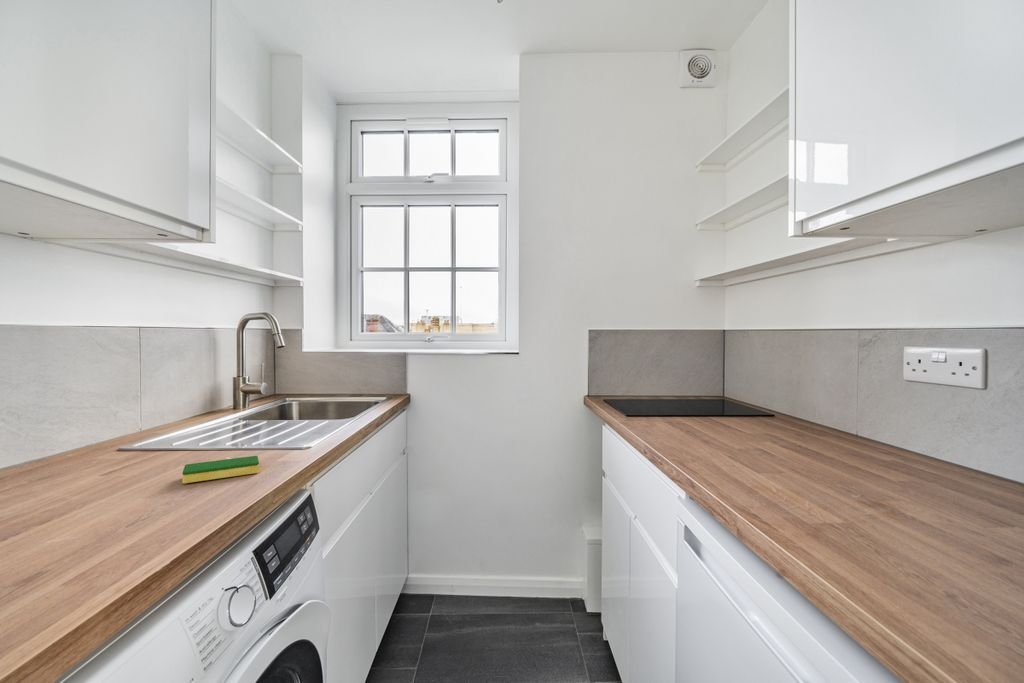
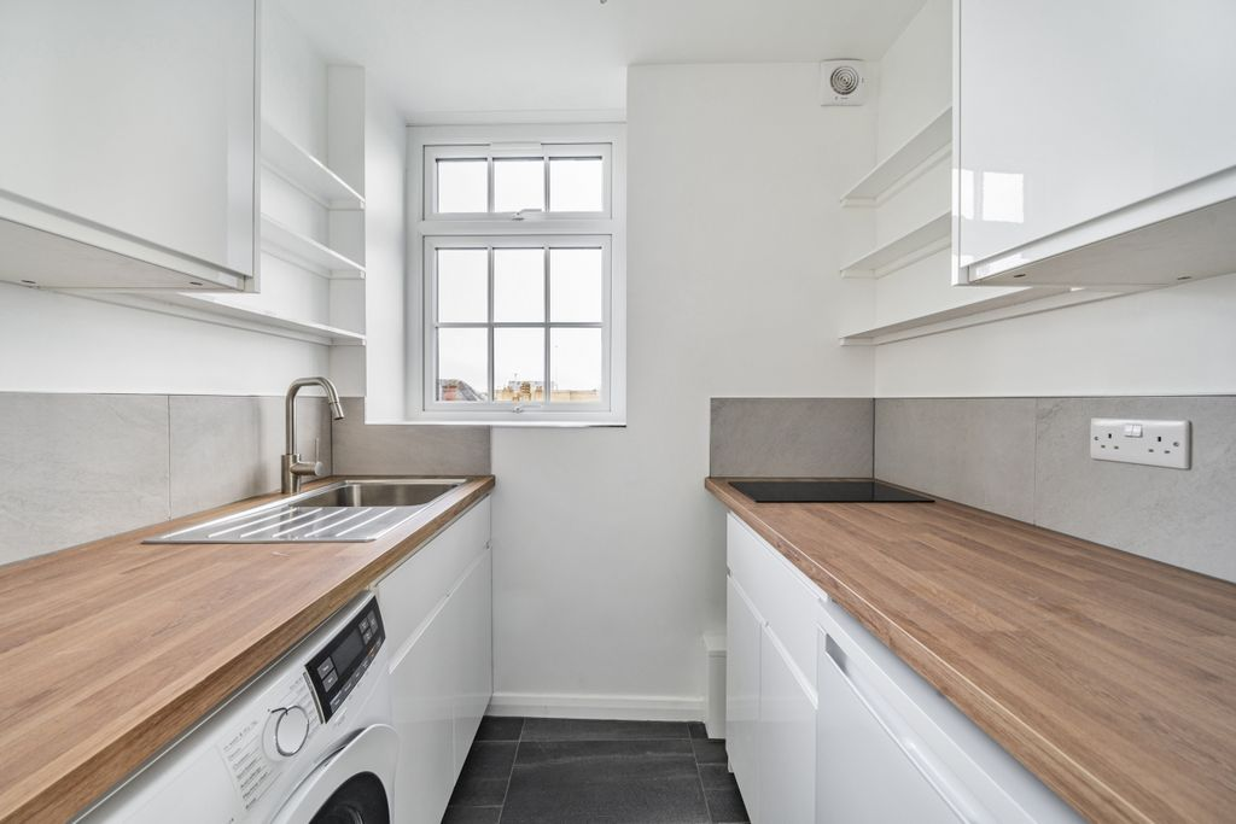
- dish sponge (222, 468)
